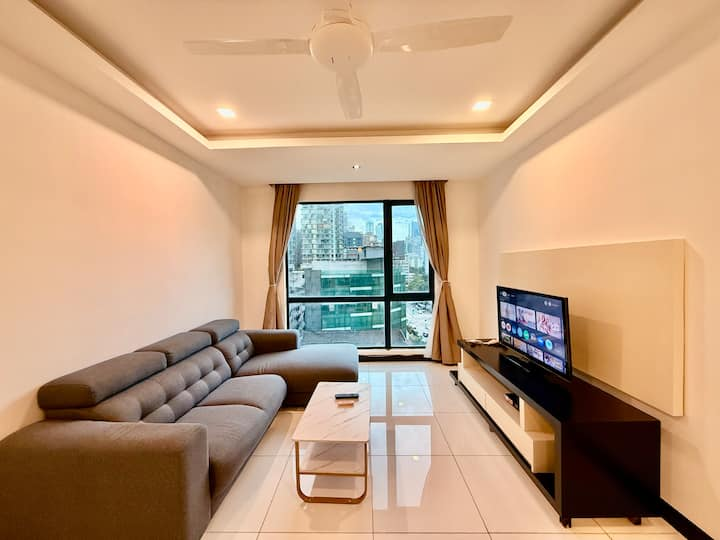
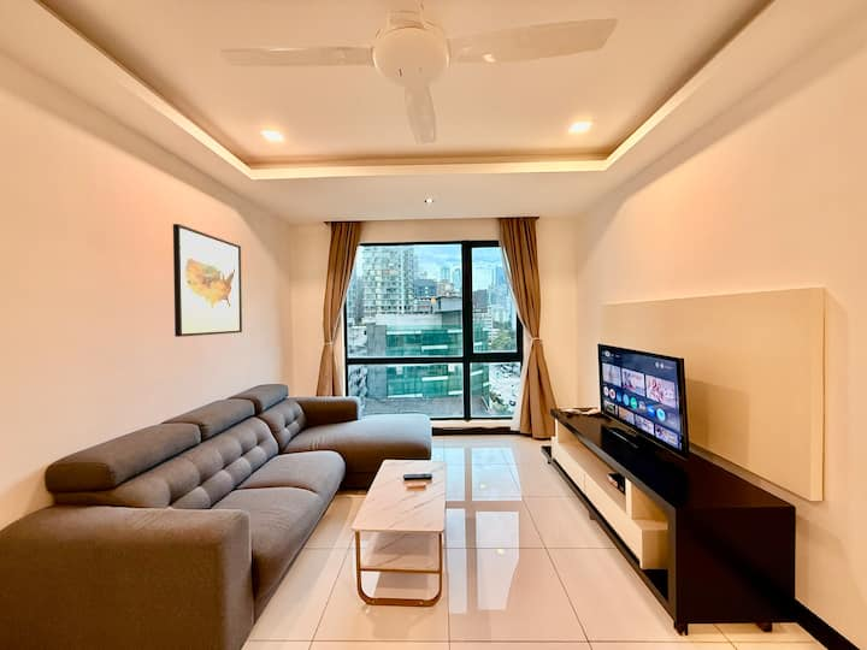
+ wall art (212, 285)
